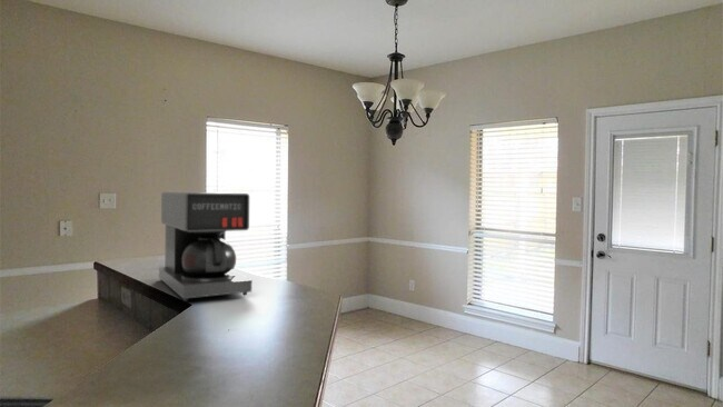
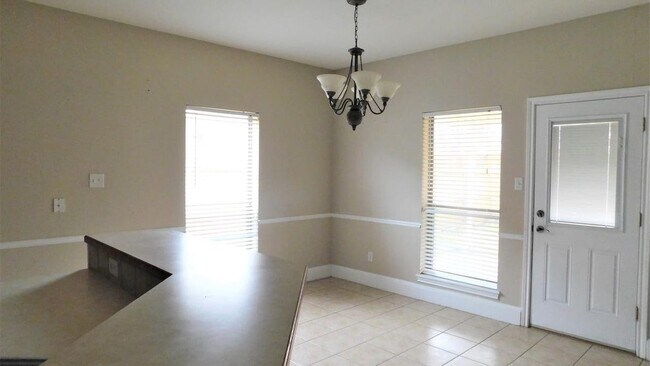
- coffee maker (201, 240)
